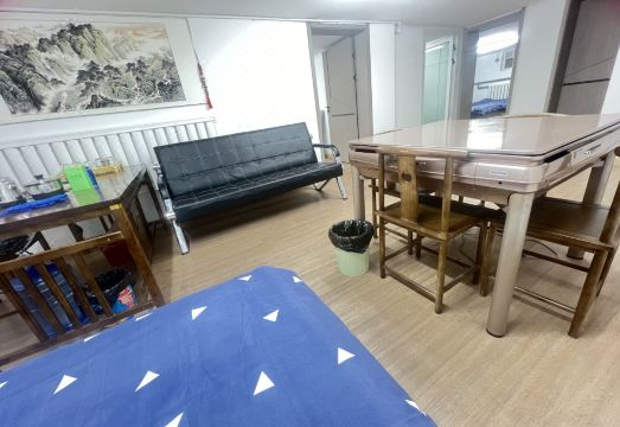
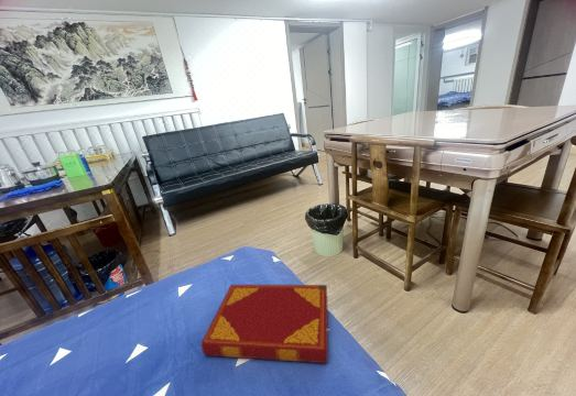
+ hardback book (270, 317)
